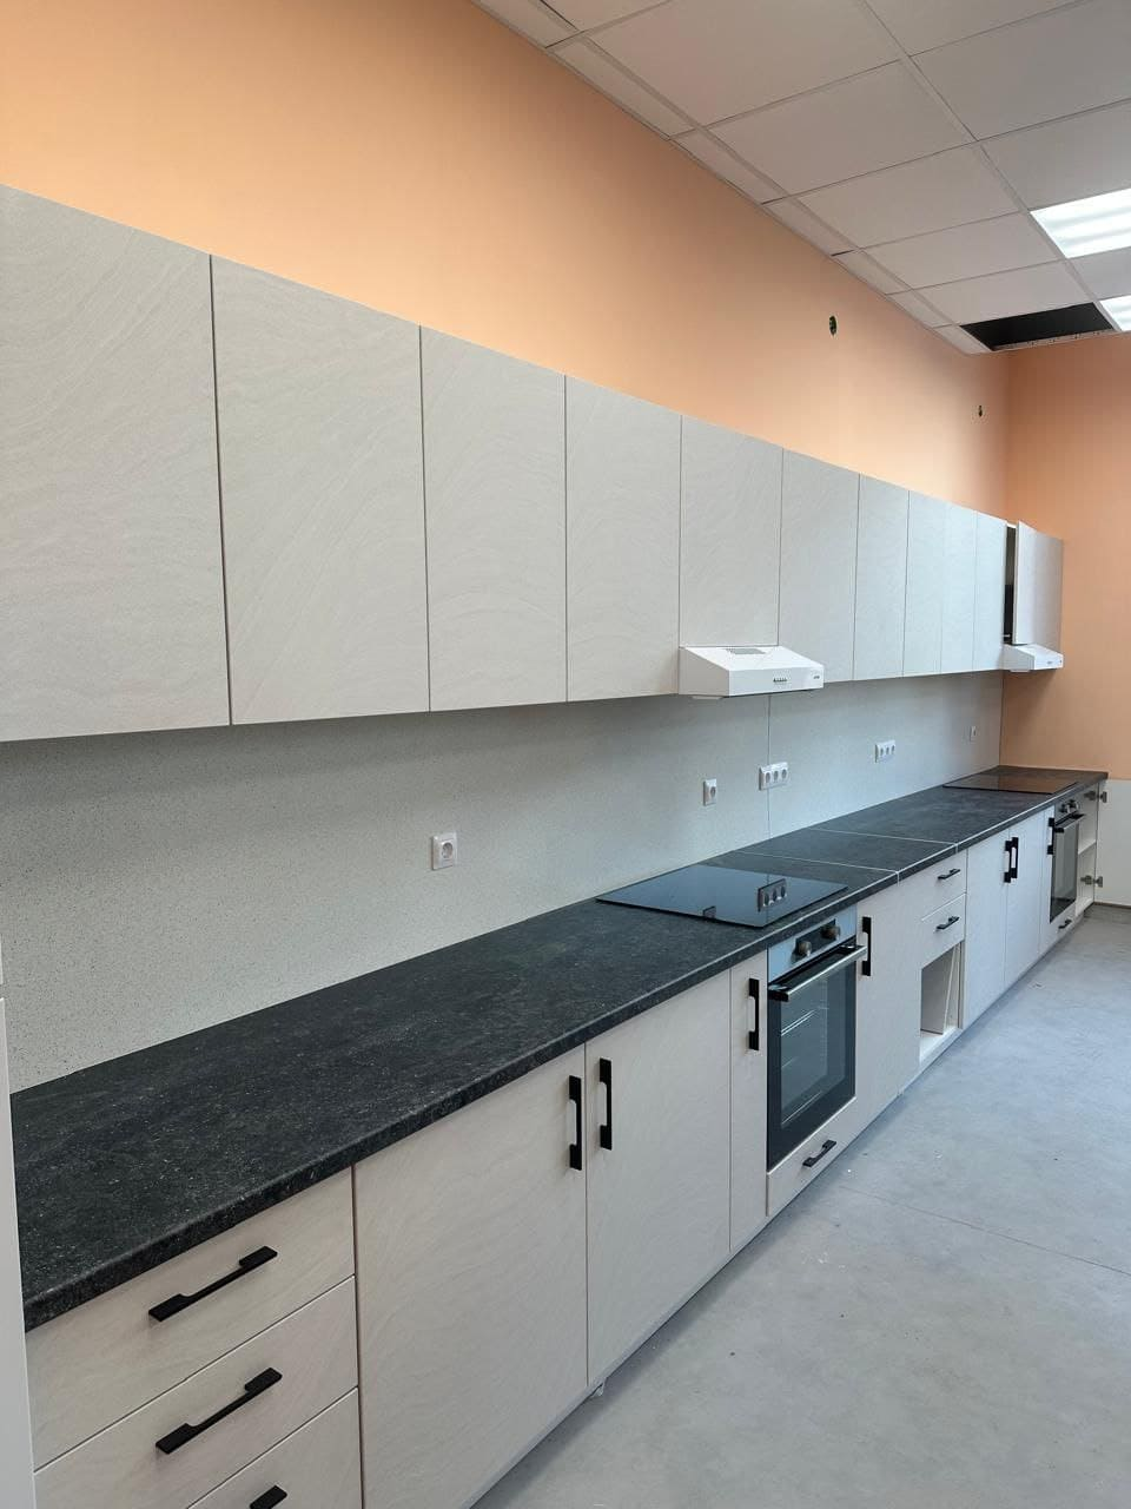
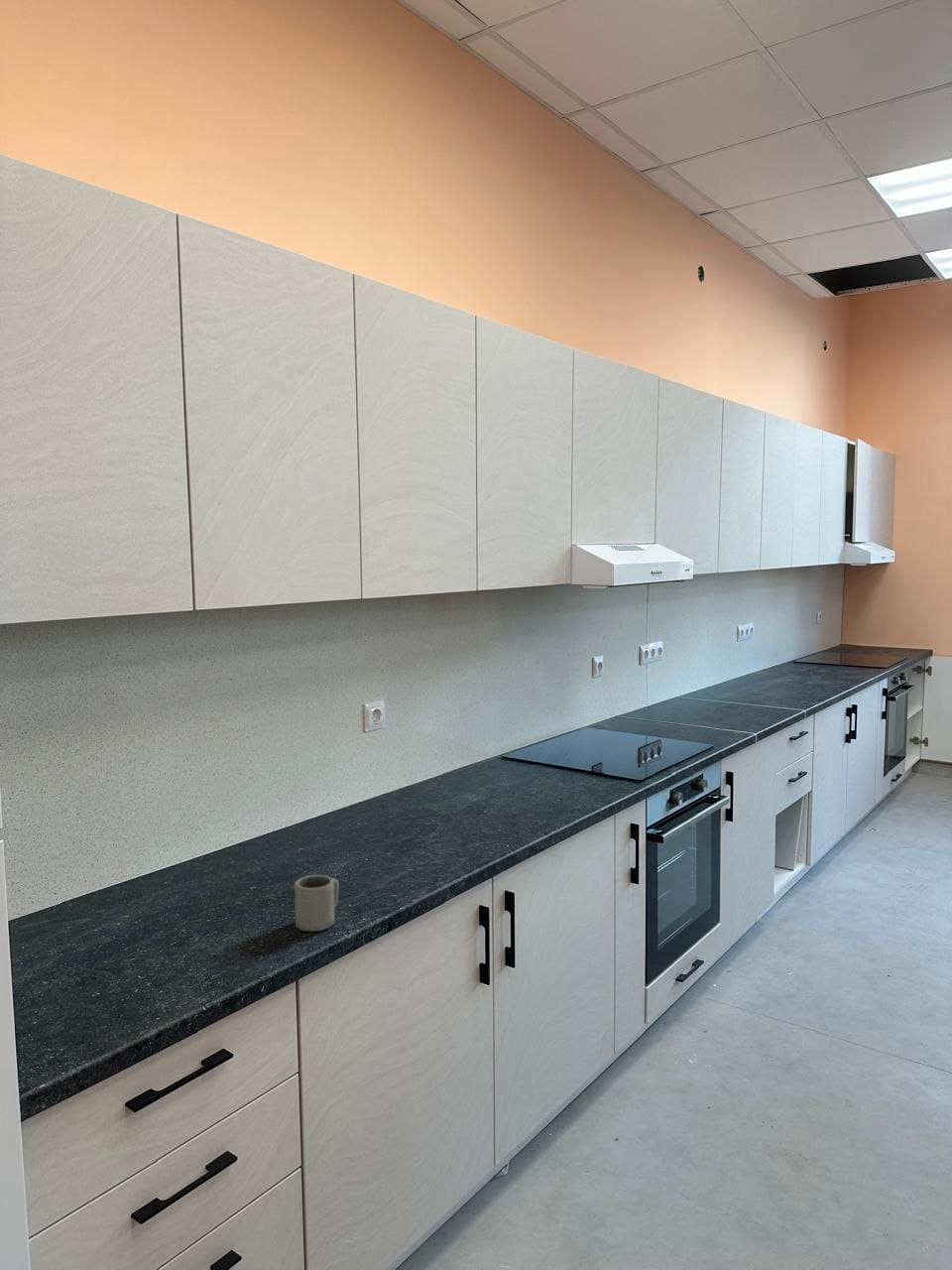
+ cup (318, 900)
